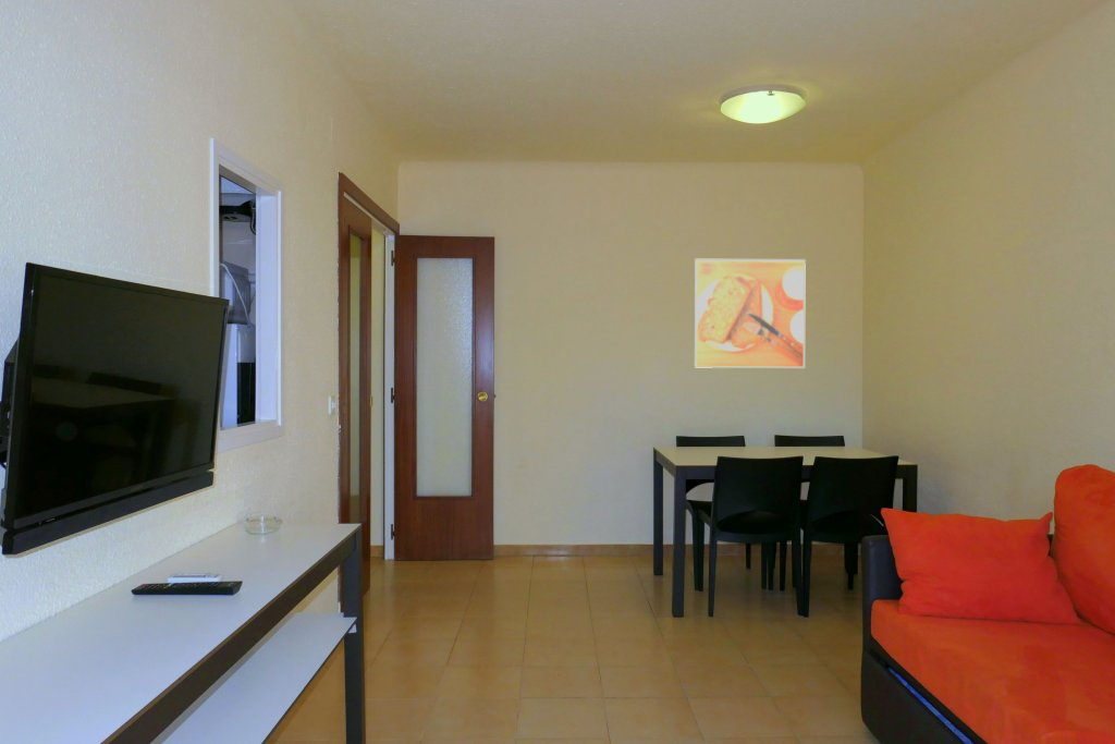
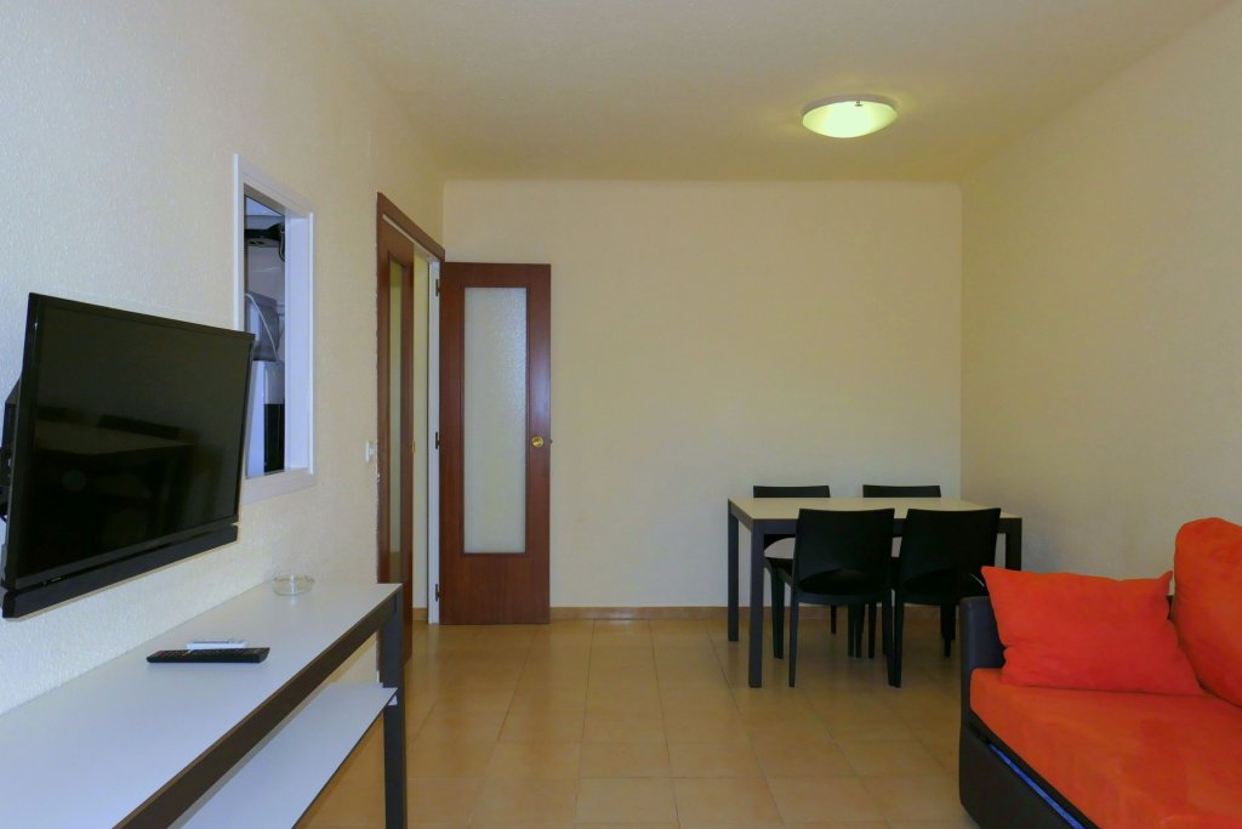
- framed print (749, 313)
